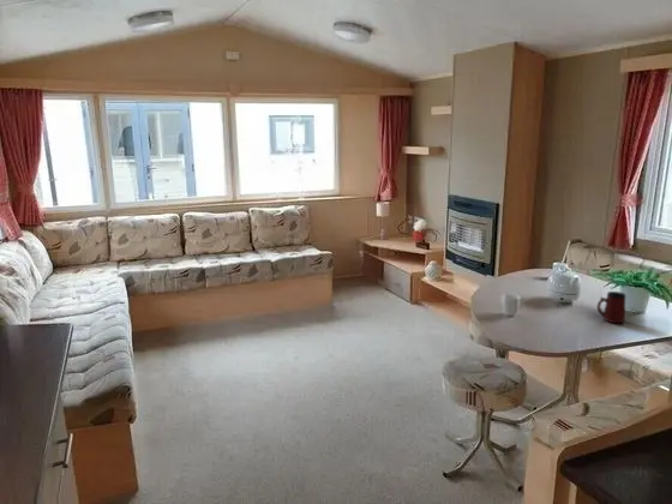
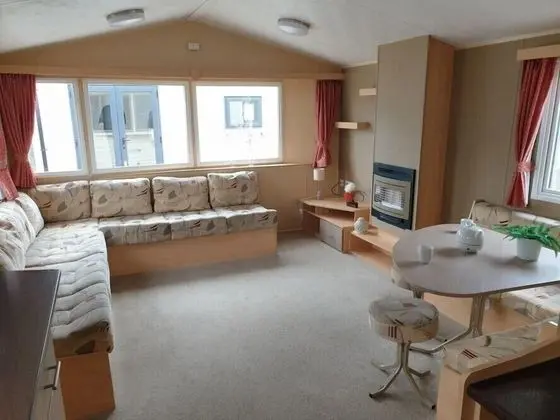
- mug (611, 306)
